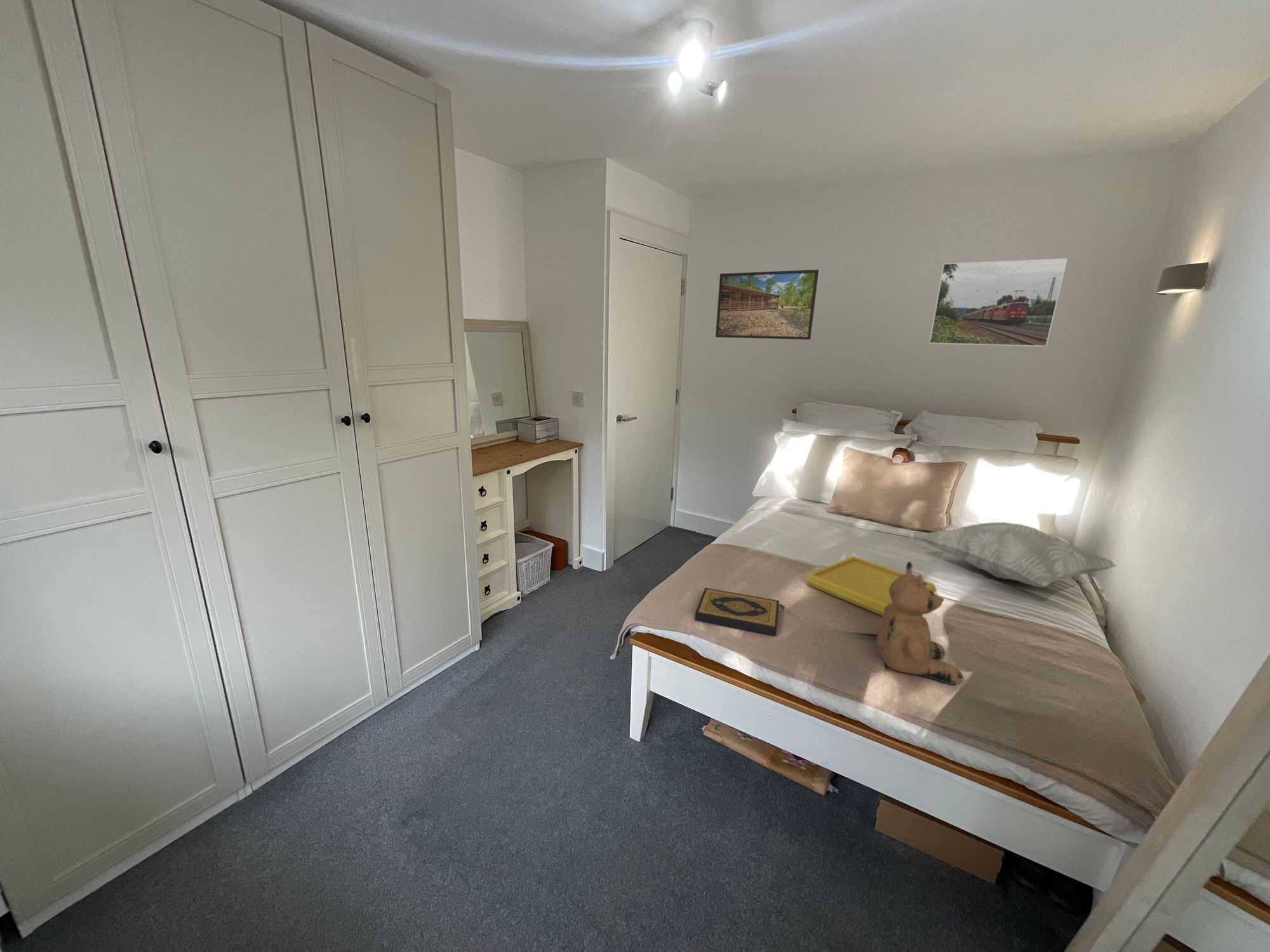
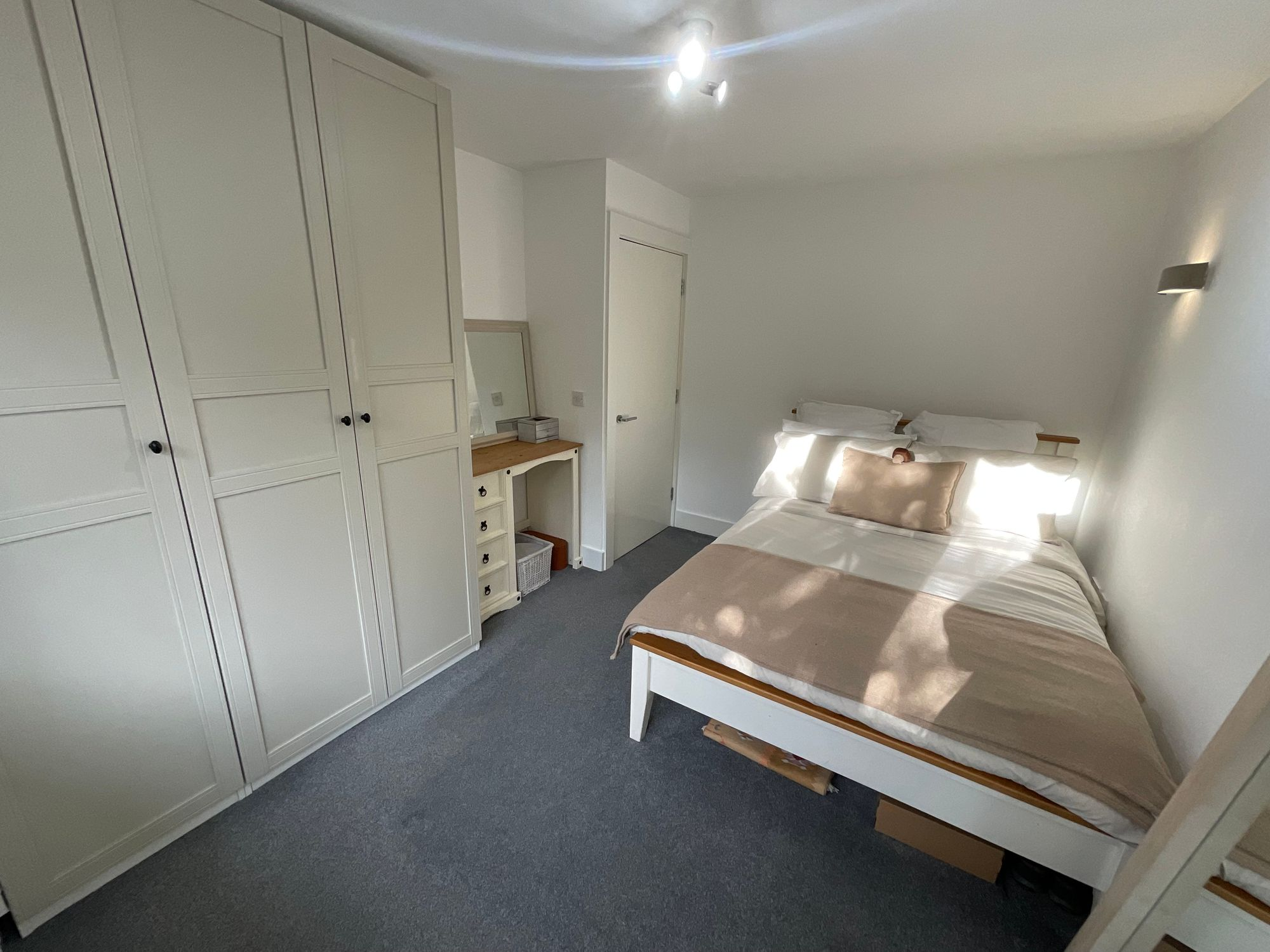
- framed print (993, 304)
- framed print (763, 305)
- teddy bear (923, 620)
- serving tray (869, 584)
- decorative pillow (1012, 550)
- hardback book (738, 611)
